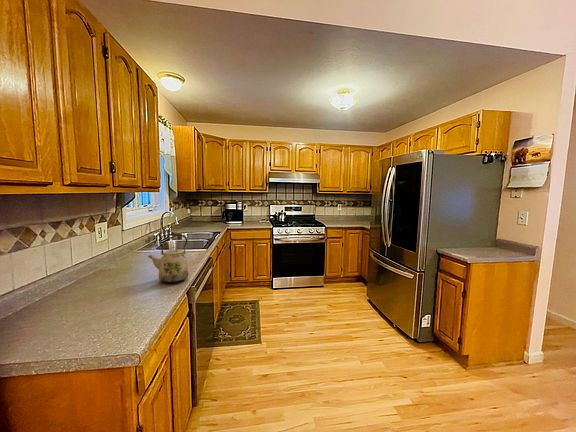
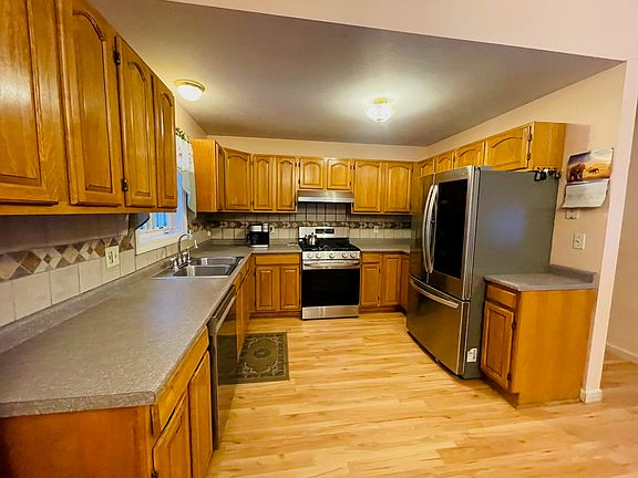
- kettle (168, 257)
